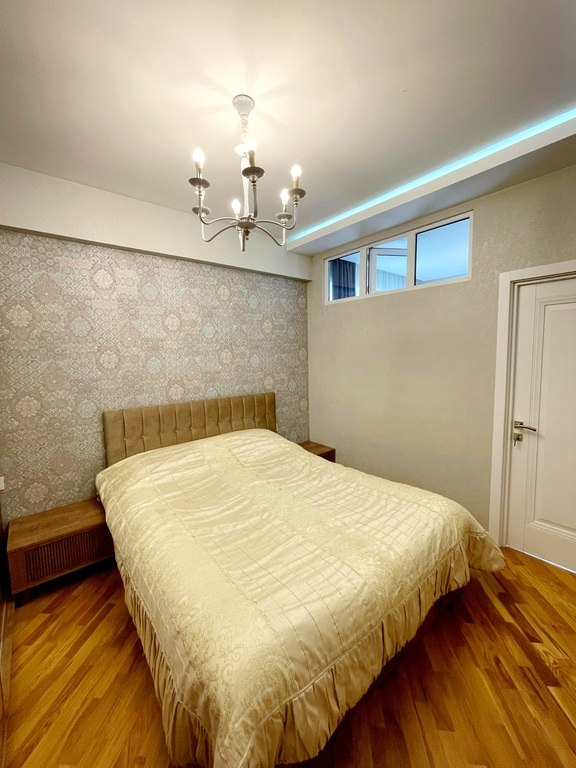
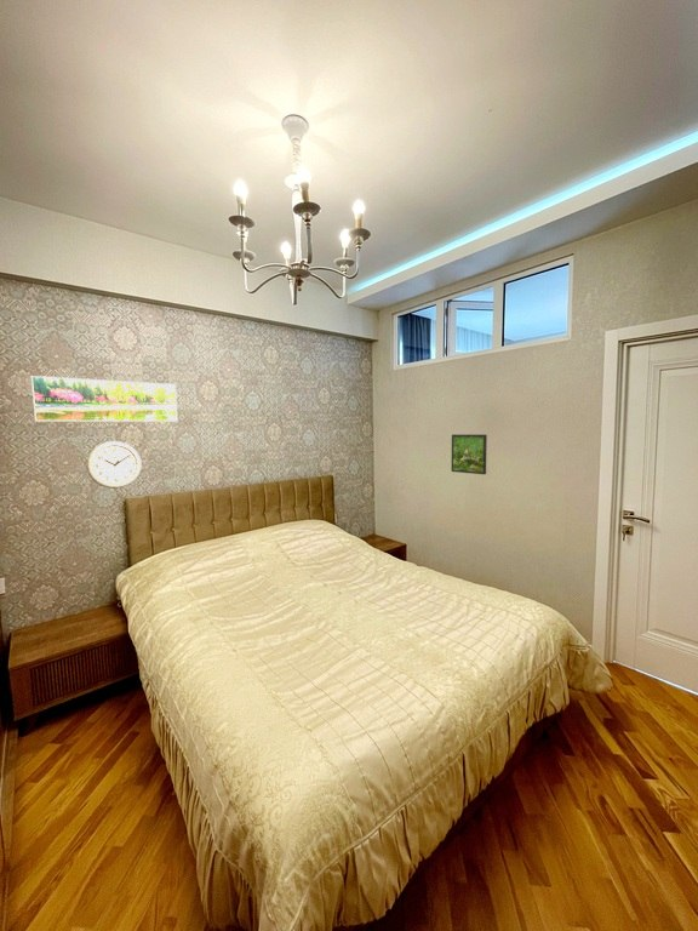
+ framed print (111, 400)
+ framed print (468, 453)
+ wall clock (115, 464)
